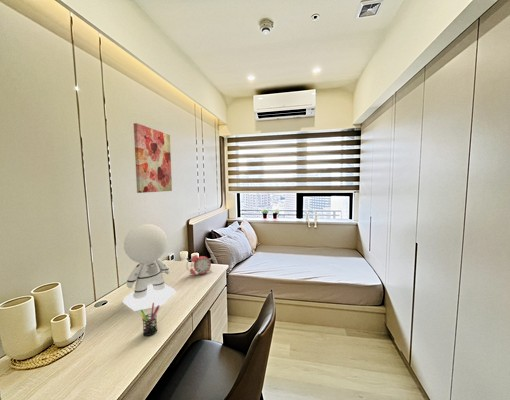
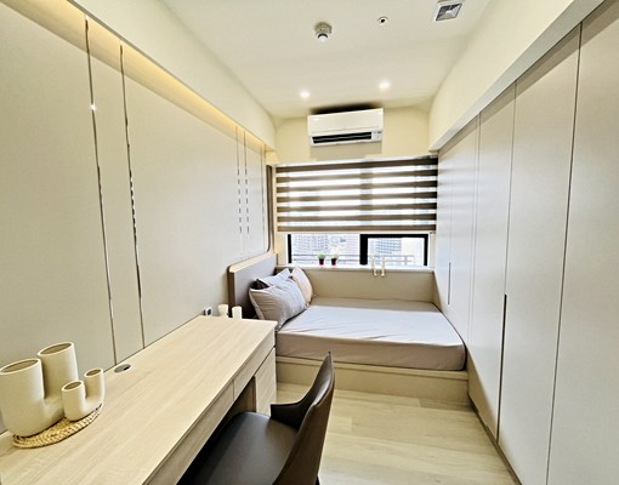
- desk lamp (148, 261)
- pen holder (148, 319)
- wall art (155, 161)
- alarm clock (200, 264)
